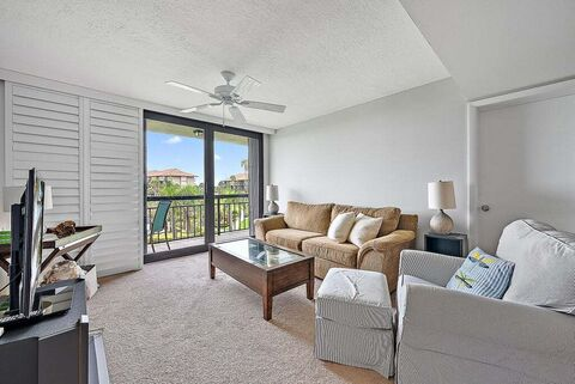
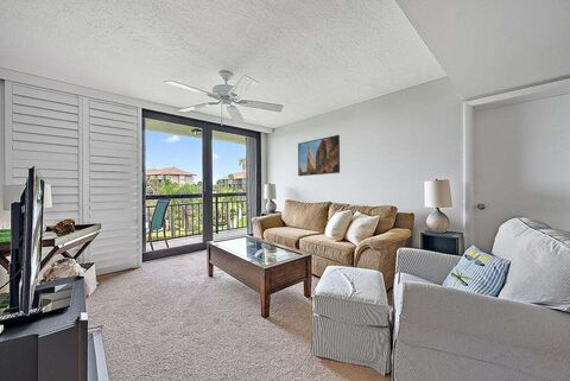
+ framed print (317, 157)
